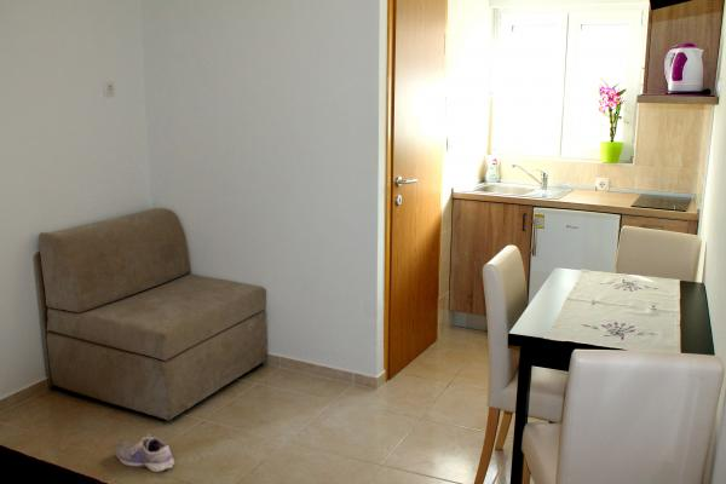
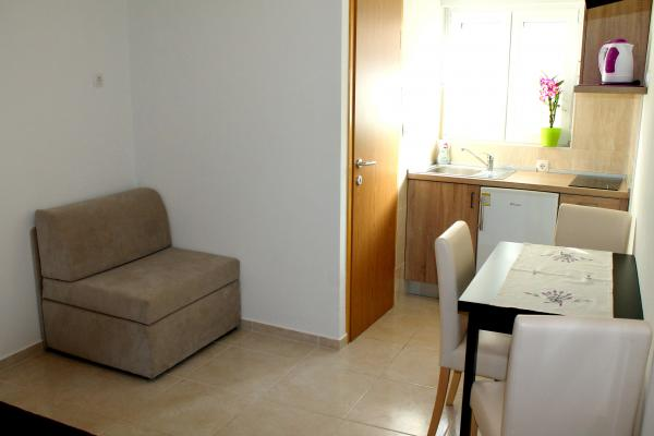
- shoe (144, 450)
